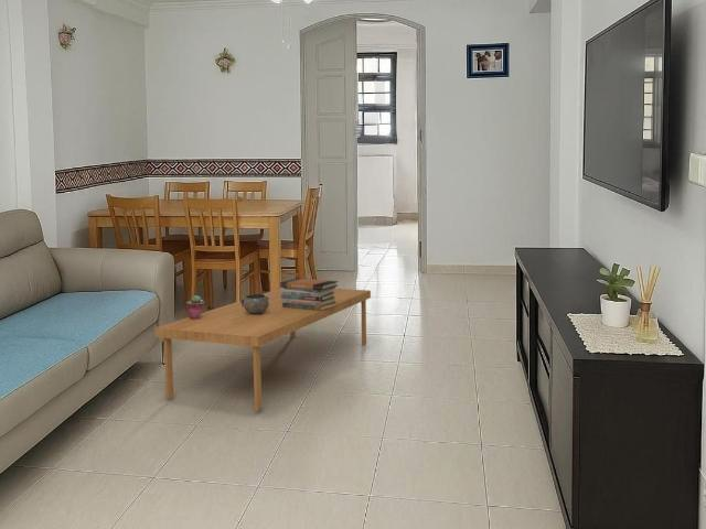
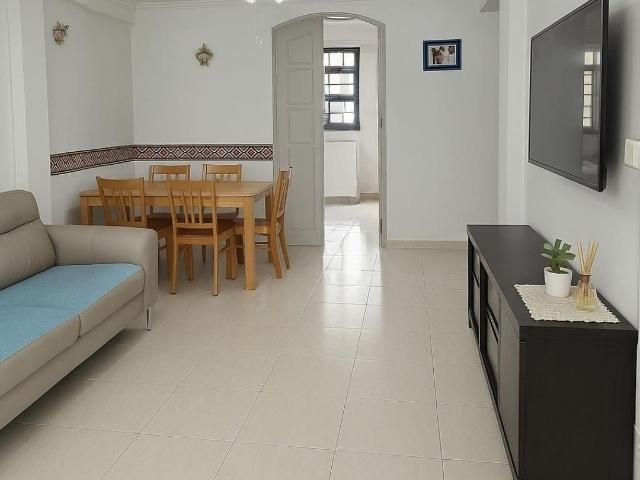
- coffee table (276, 337)
- decorative bowl (256, 303)
- potted succulent (195, 306)
- book stack (308, 293)
